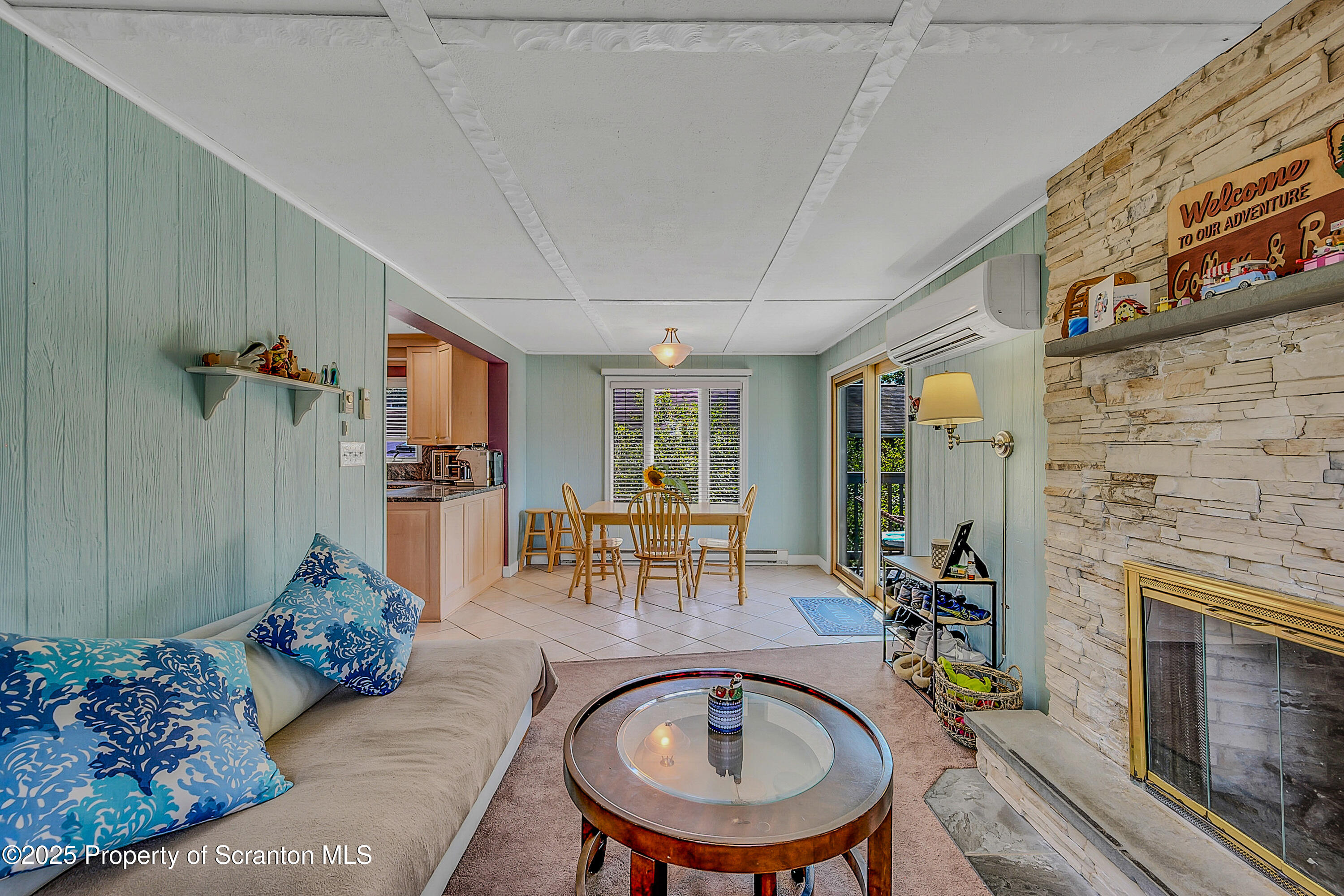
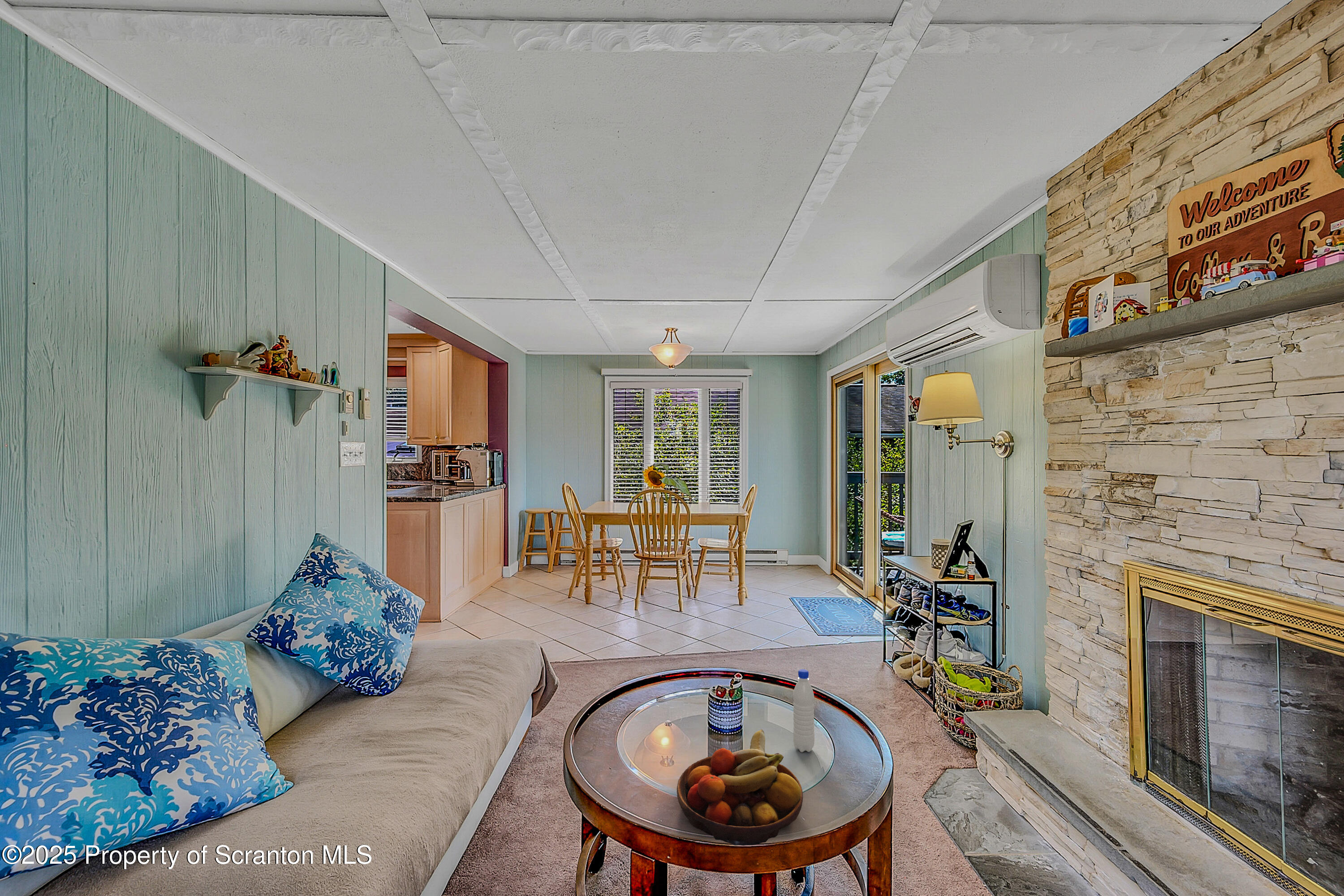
+ fruit bowl (739, 780)
+ water bottle (803, 709)
